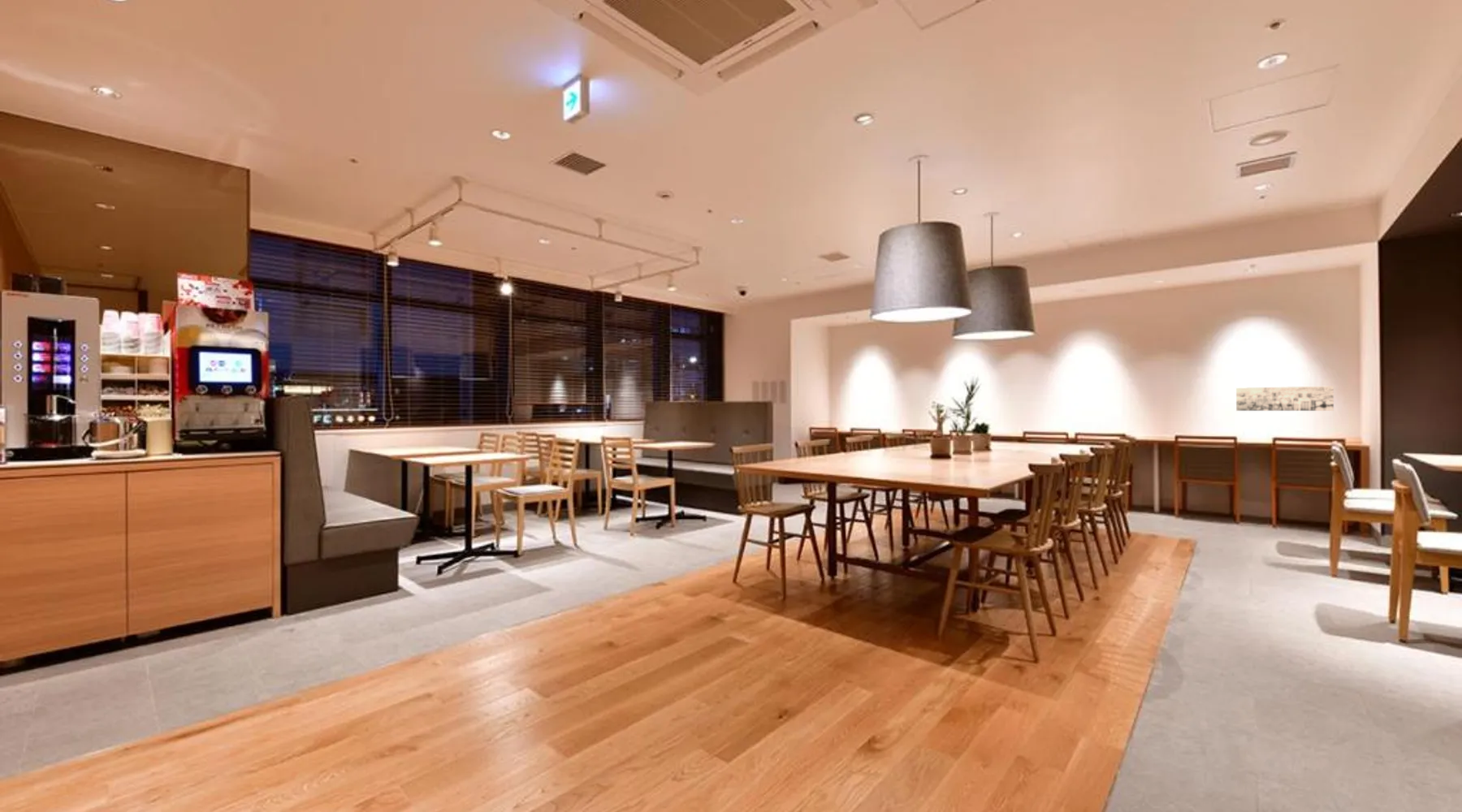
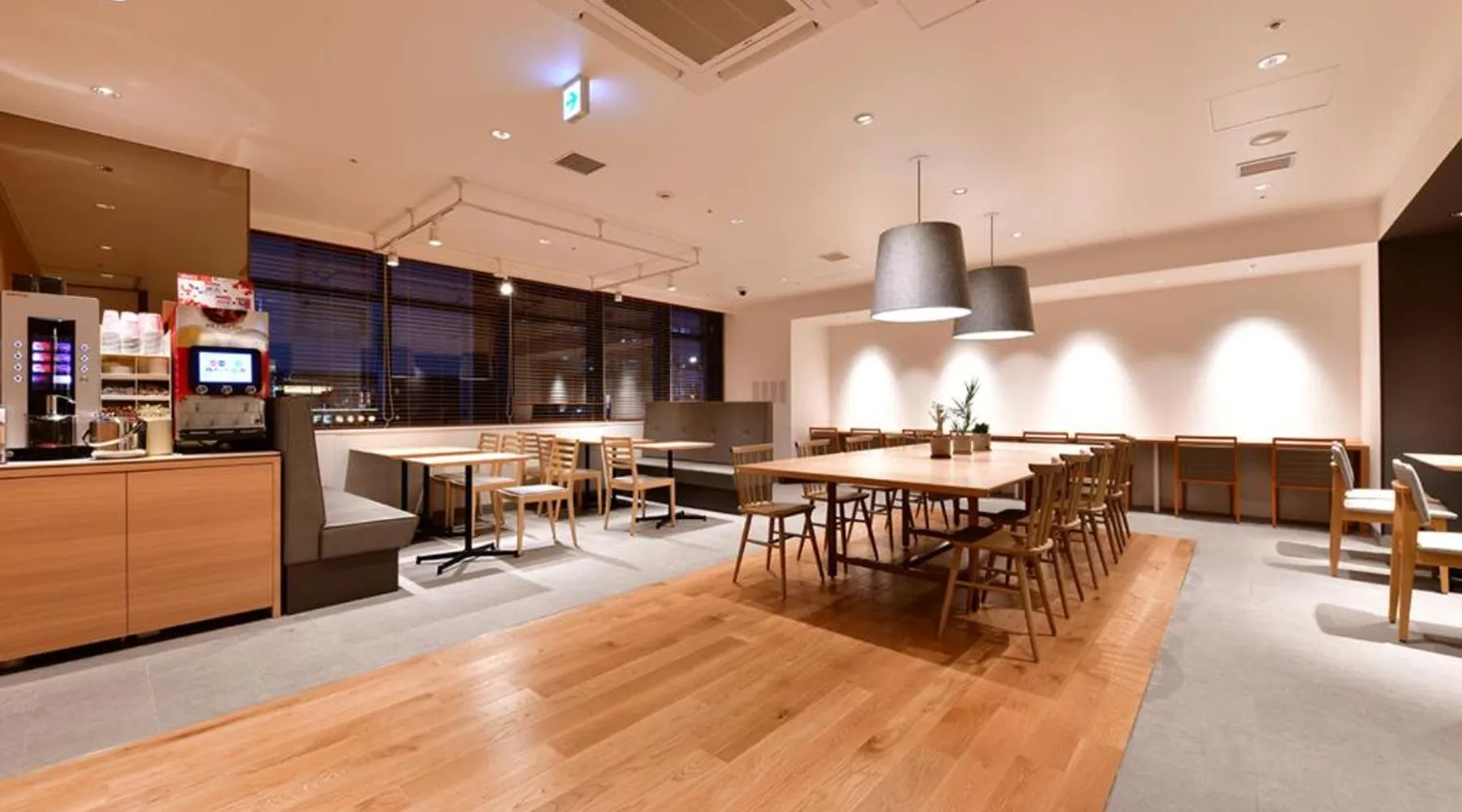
- wall art (1282, 399)
